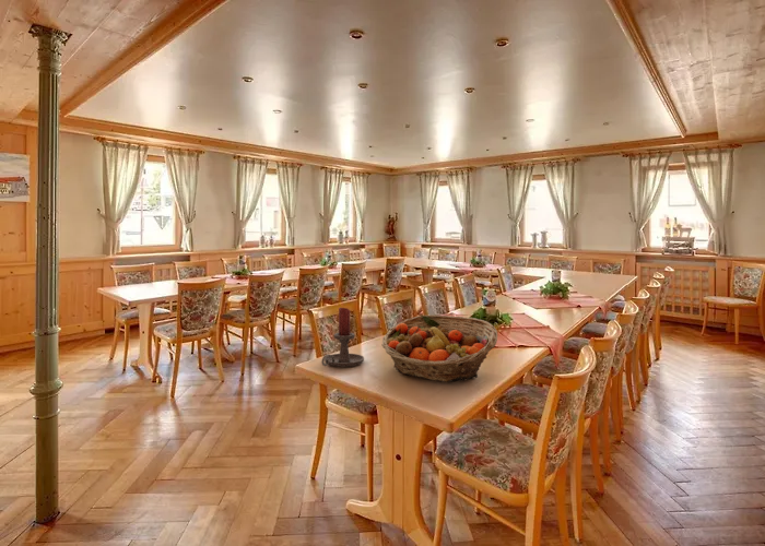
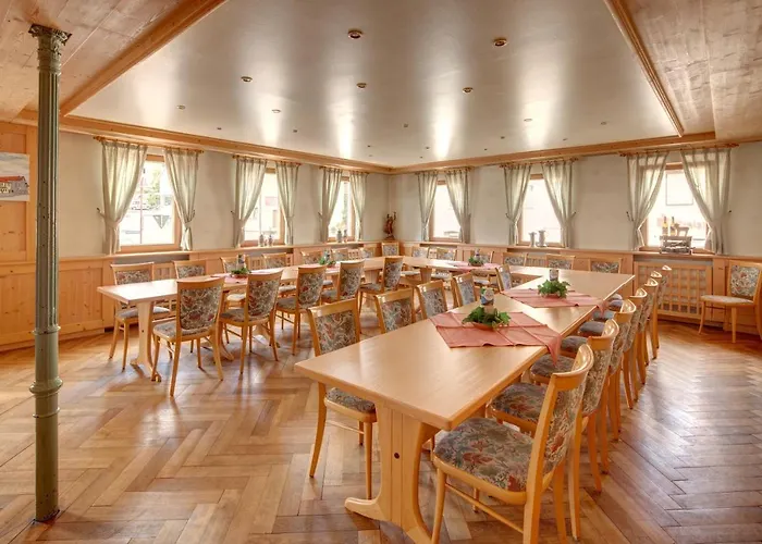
- candle holder (340, 335)
- fruit basket (437, 345)
